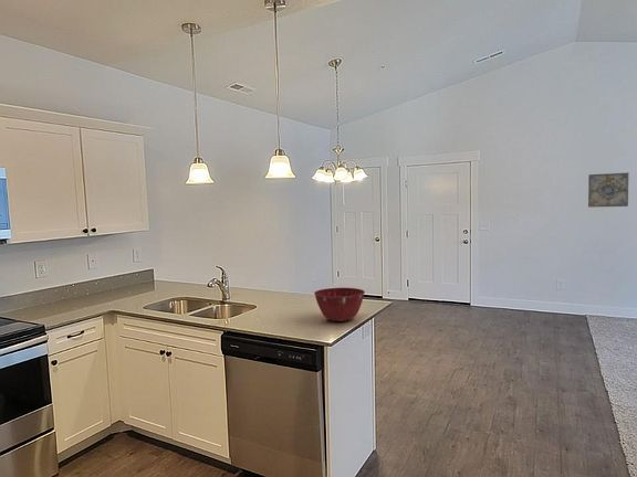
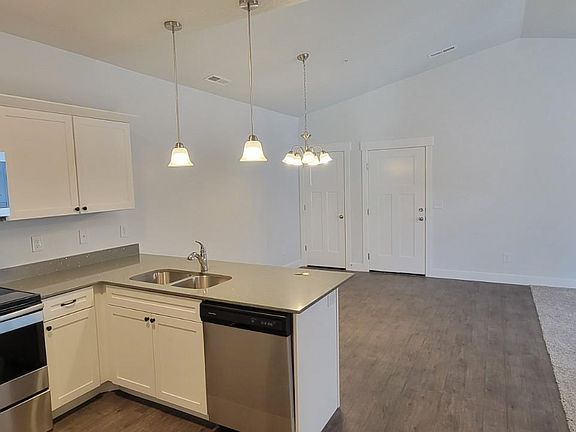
- wall art (607, 190)
- mixing bowl (340, 305)
